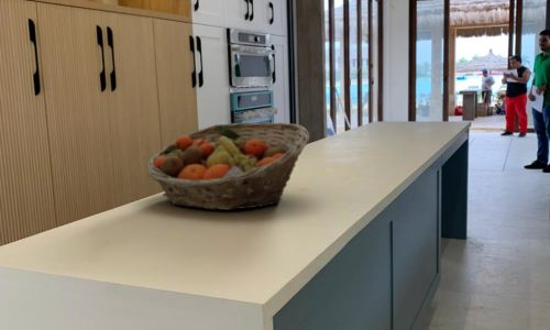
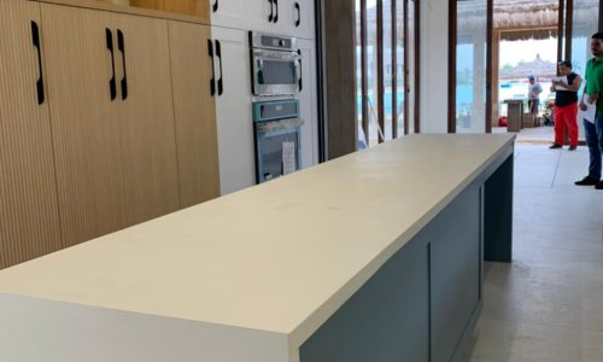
- fruit basket (227, 162)
